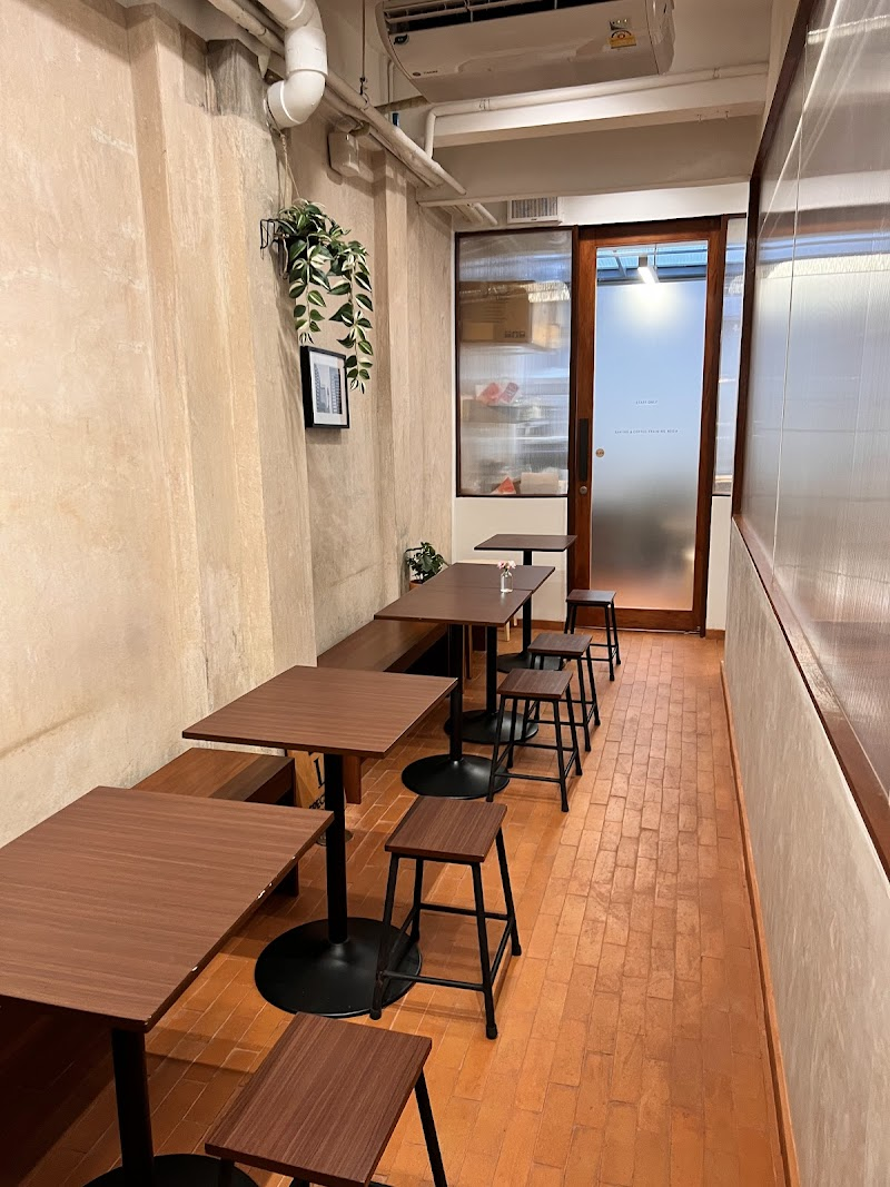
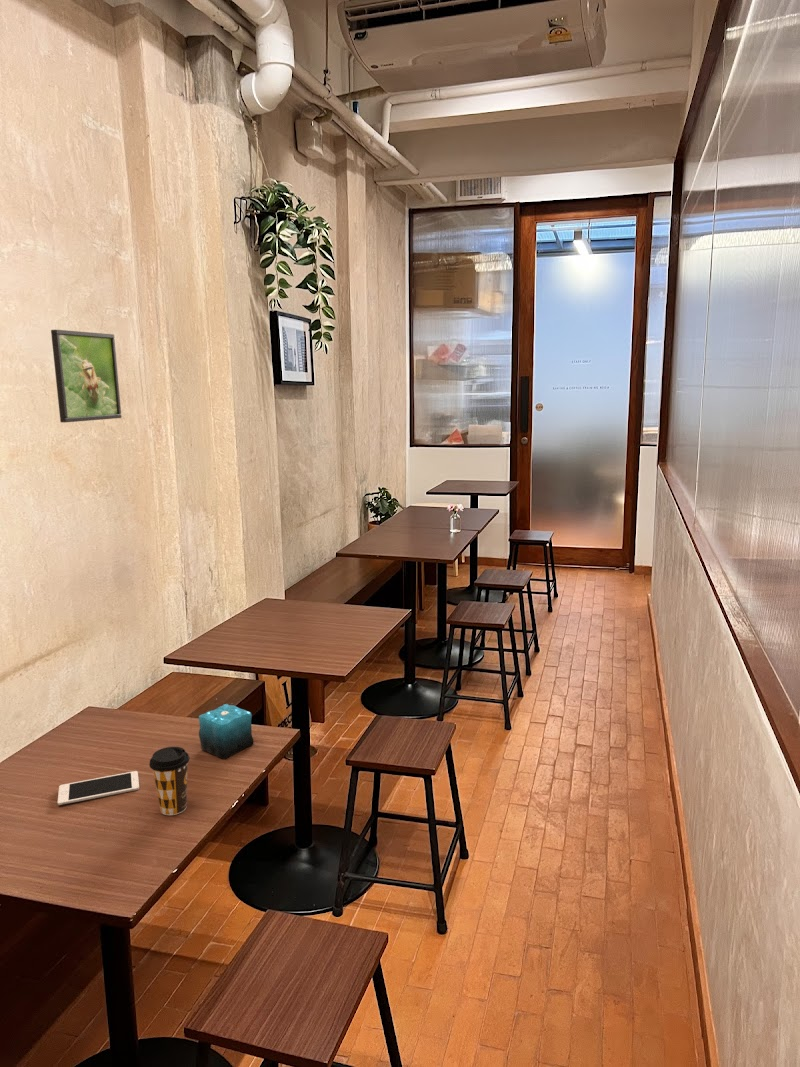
+ cell phone (99, 787)
+ coffee cup (171, 781)
+ candle (224, 723)
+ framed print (88, 376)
